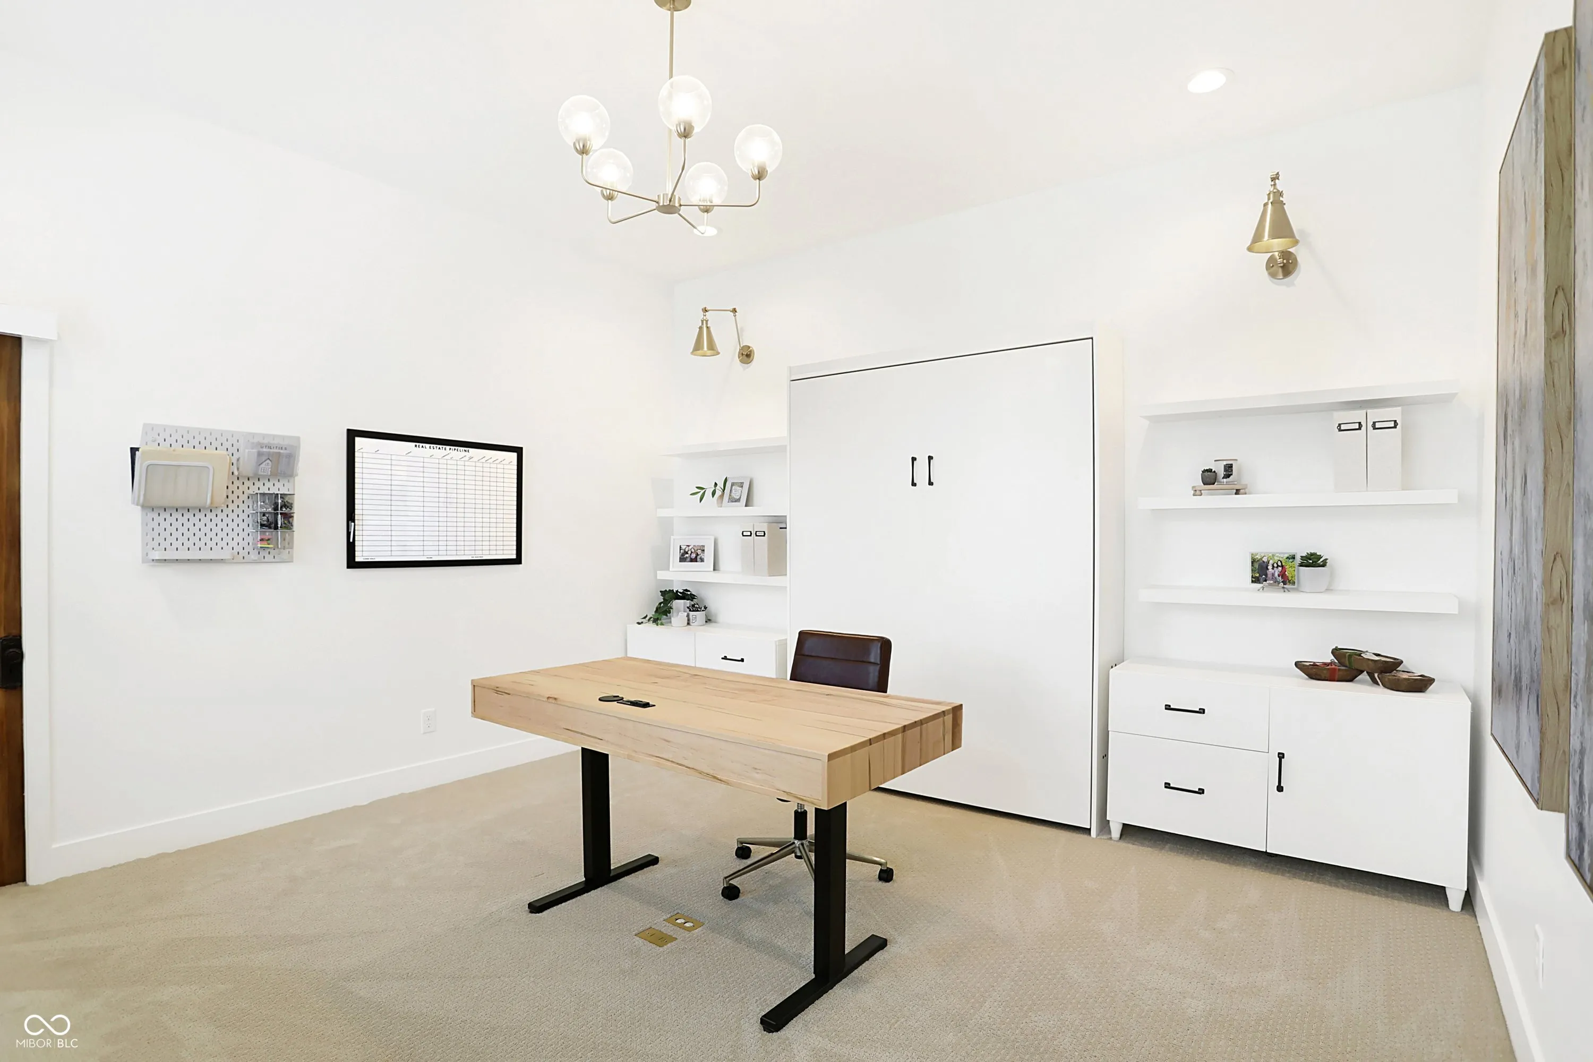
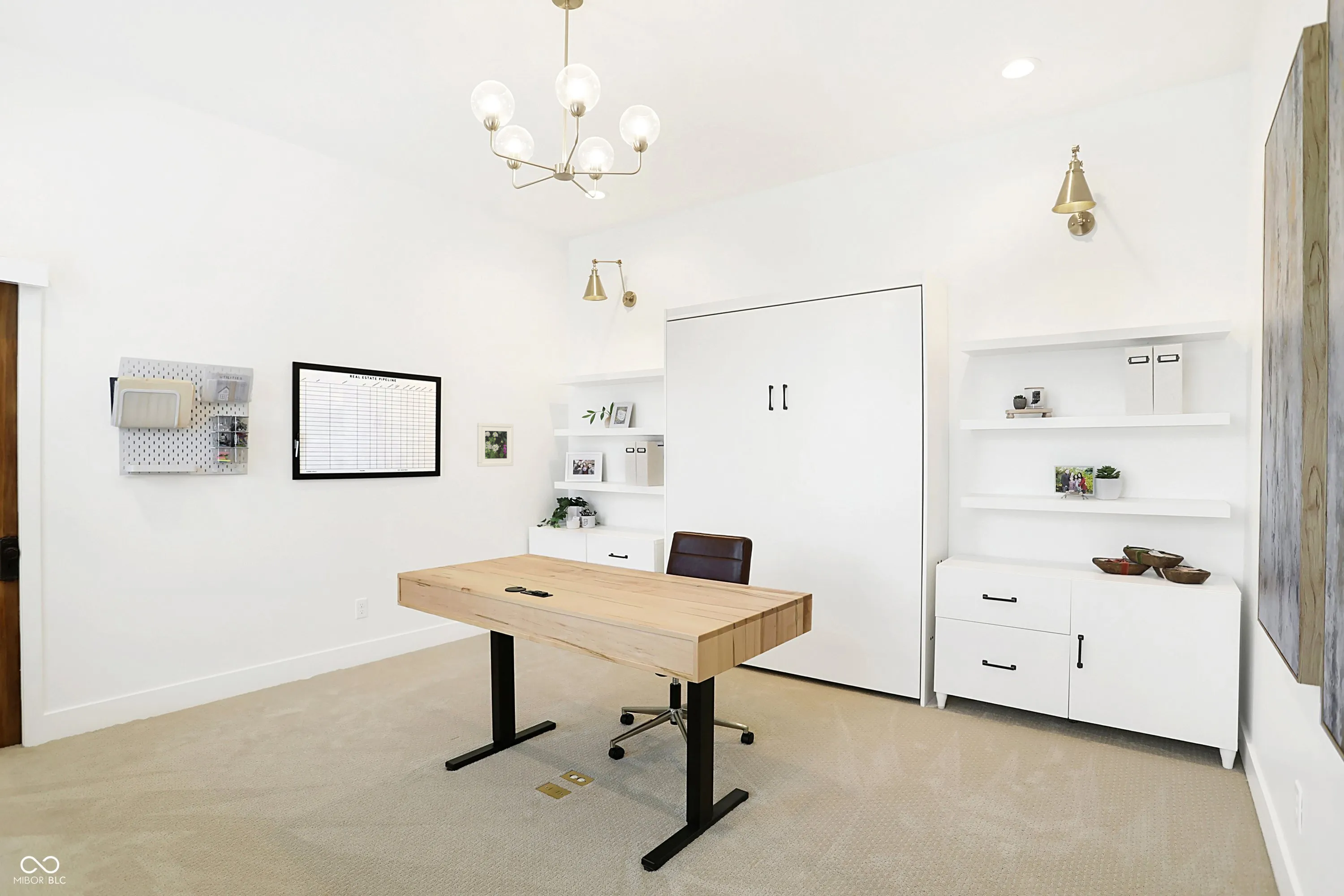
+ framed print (495, 444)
